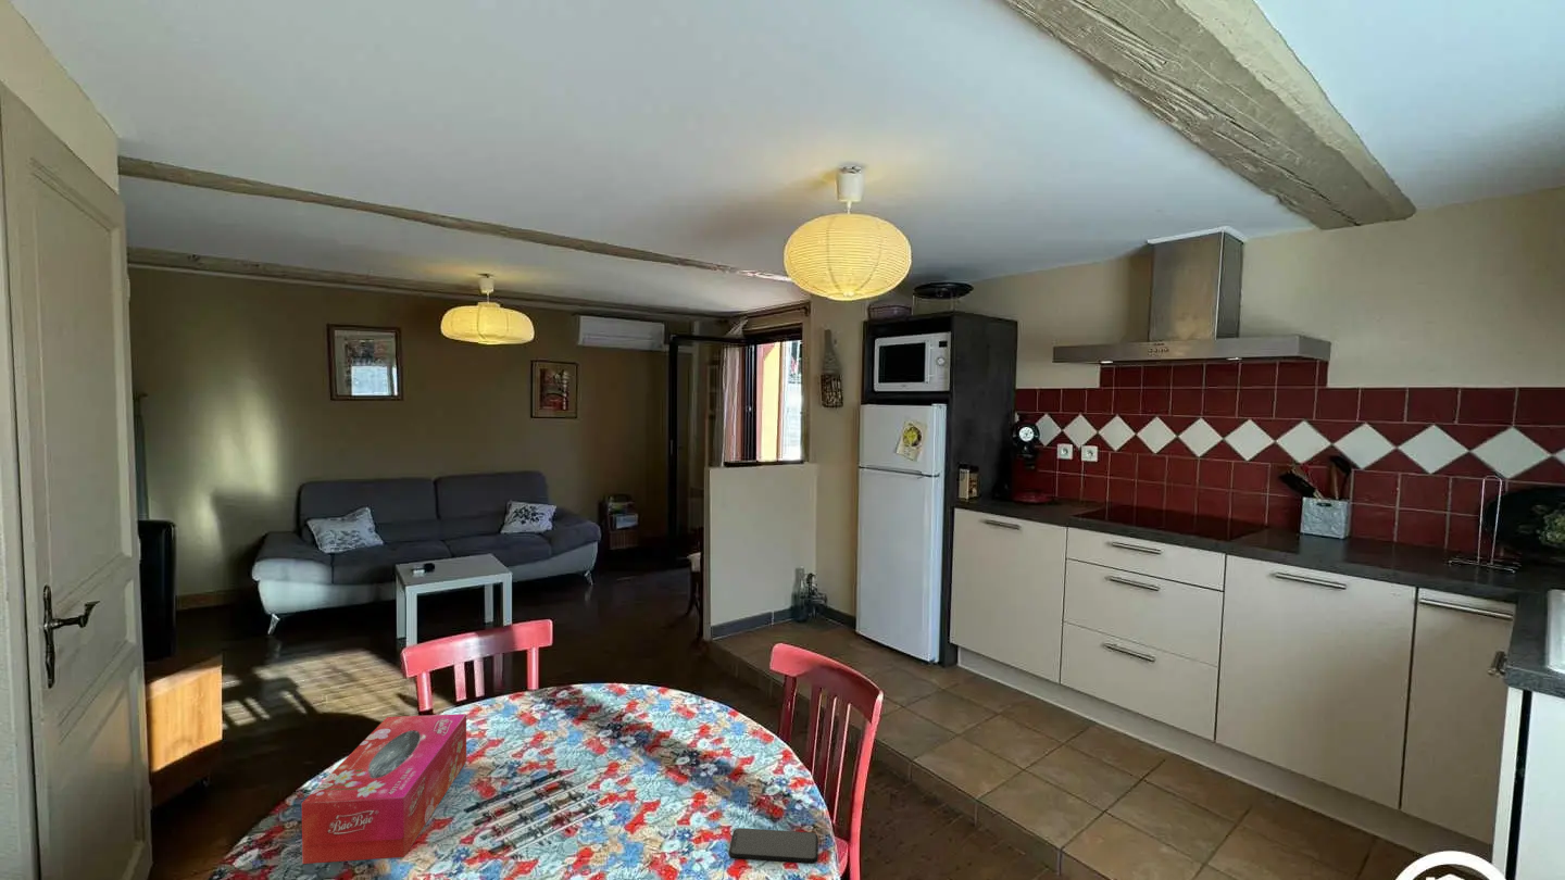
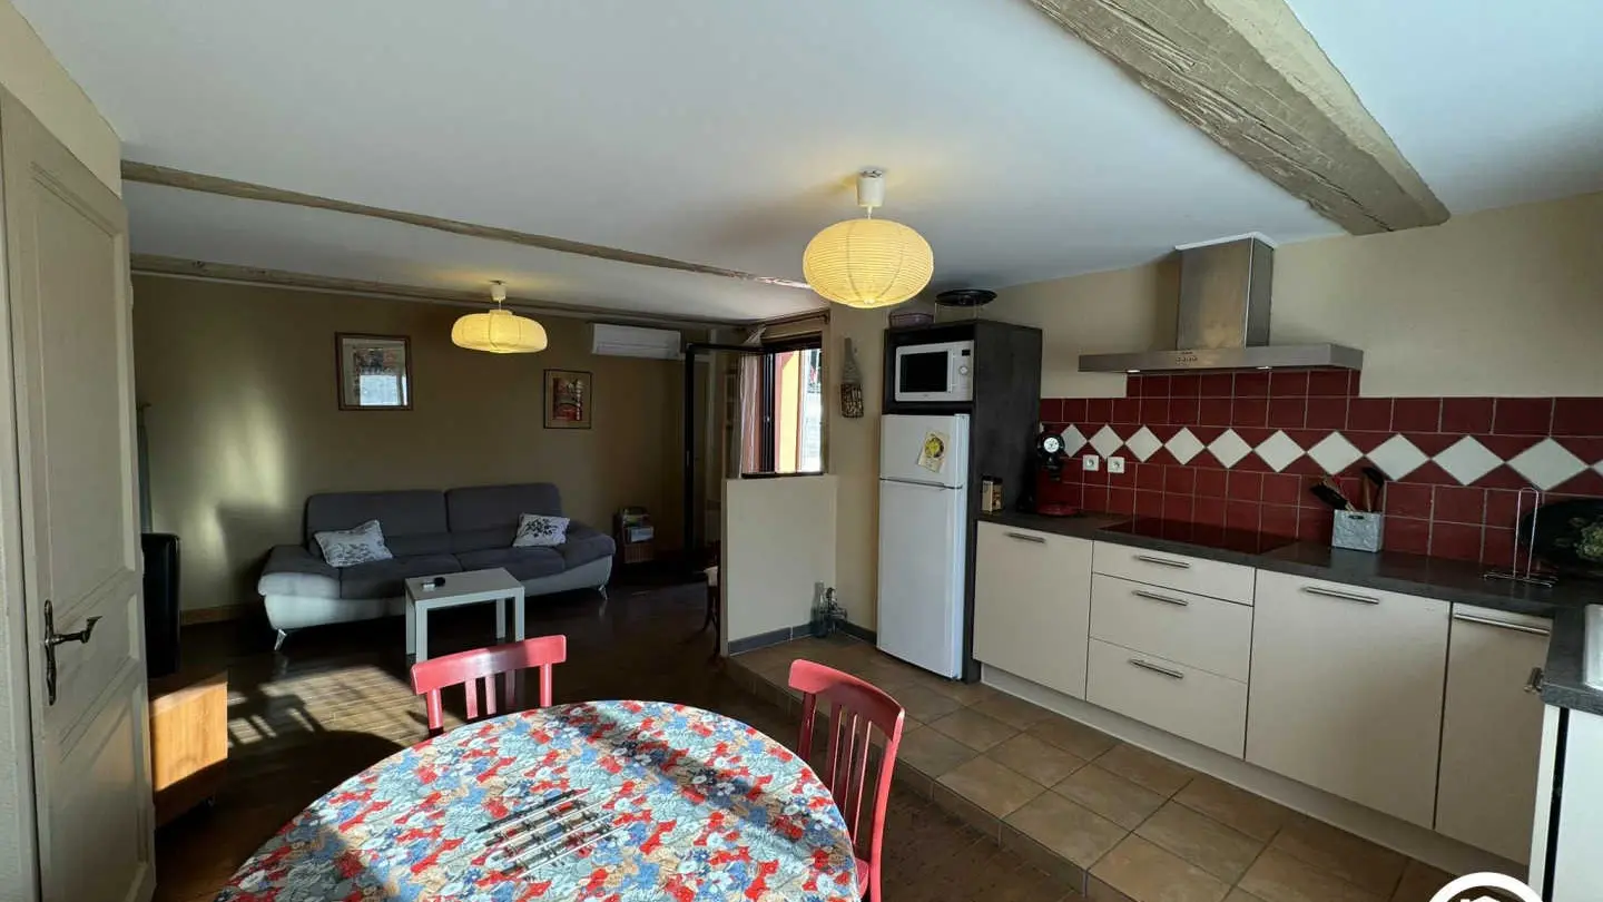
- smartphone (774, 845)
- tissue box (395, 779)
